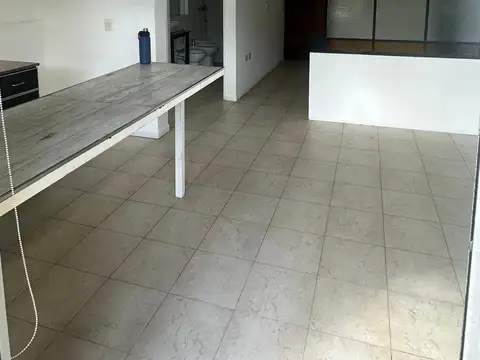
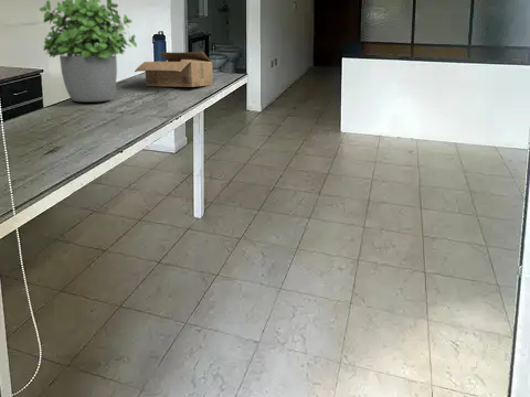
+ cardboard box (173, 68)
+ potted plant (89, 47)
